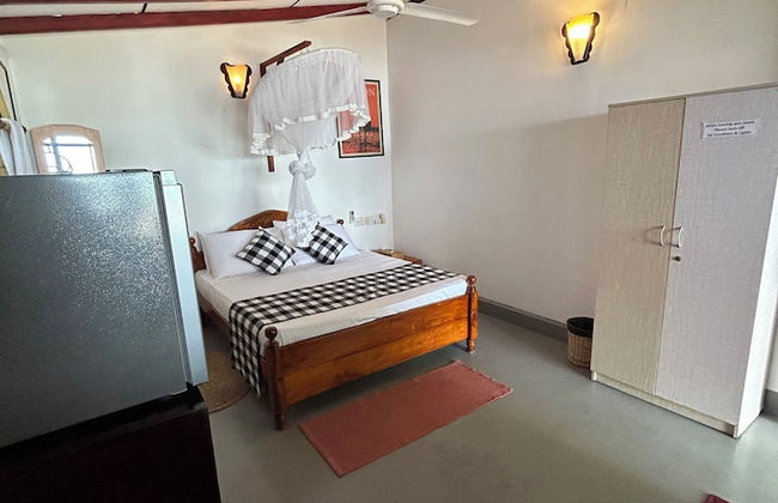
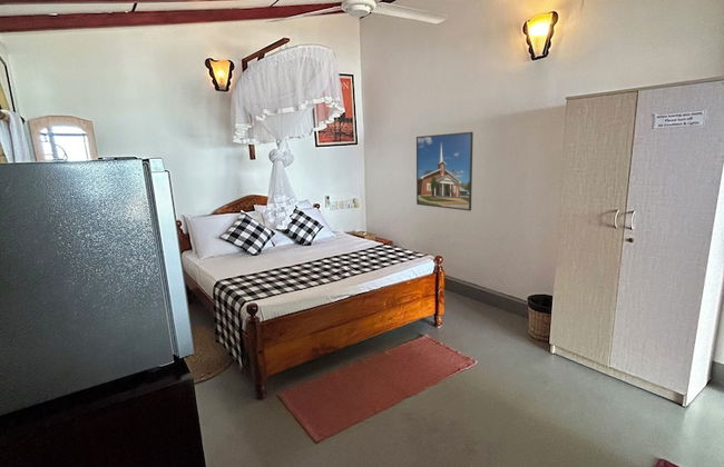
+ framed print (442, 171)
